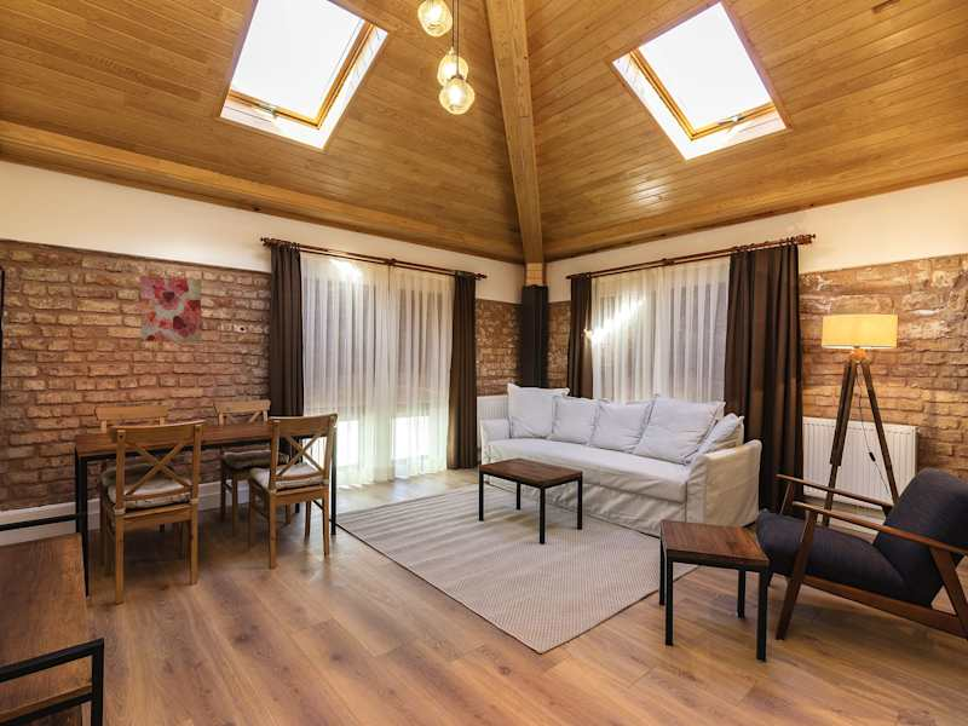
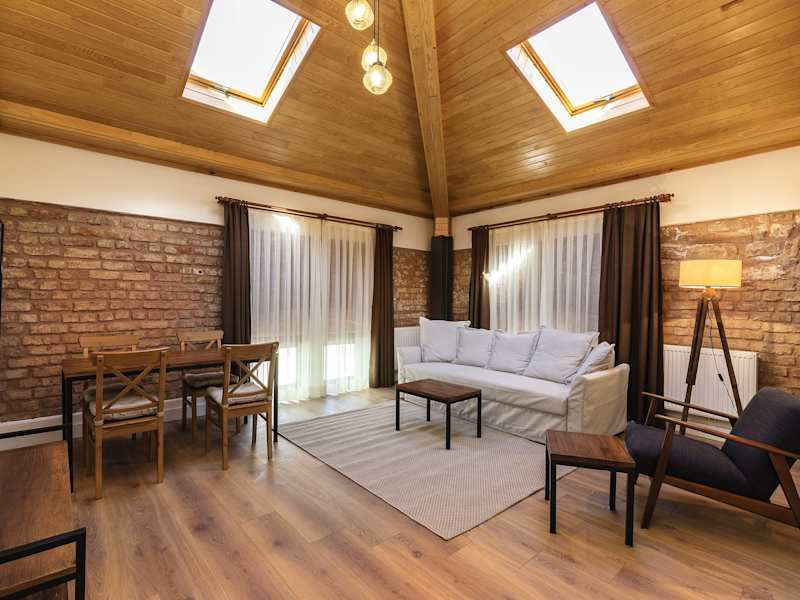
- wall art (171, 310)
